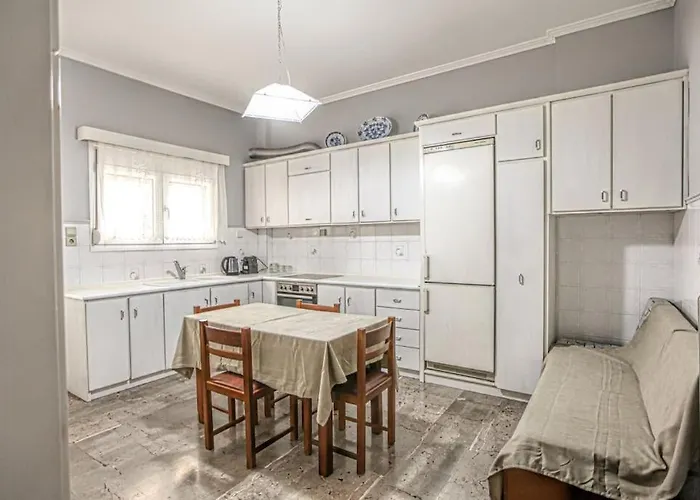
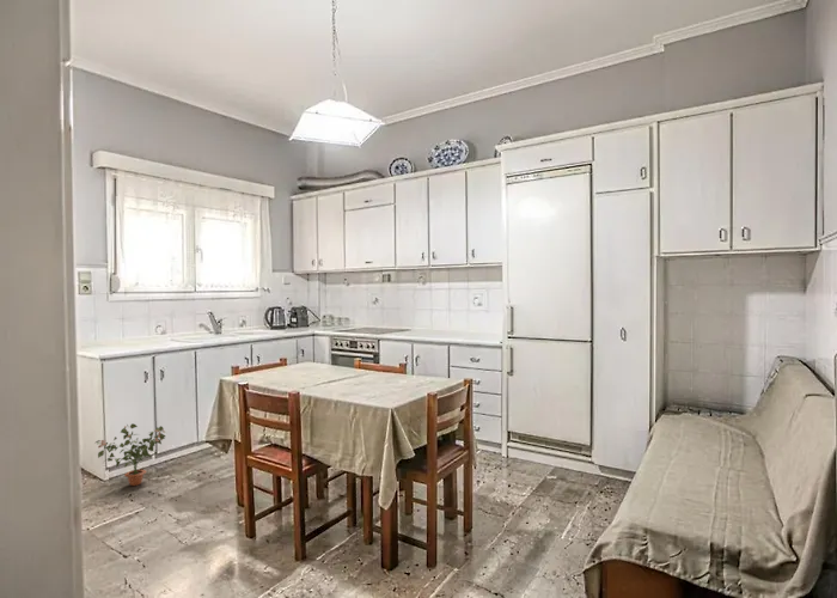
+ potted plant (134, 454)
